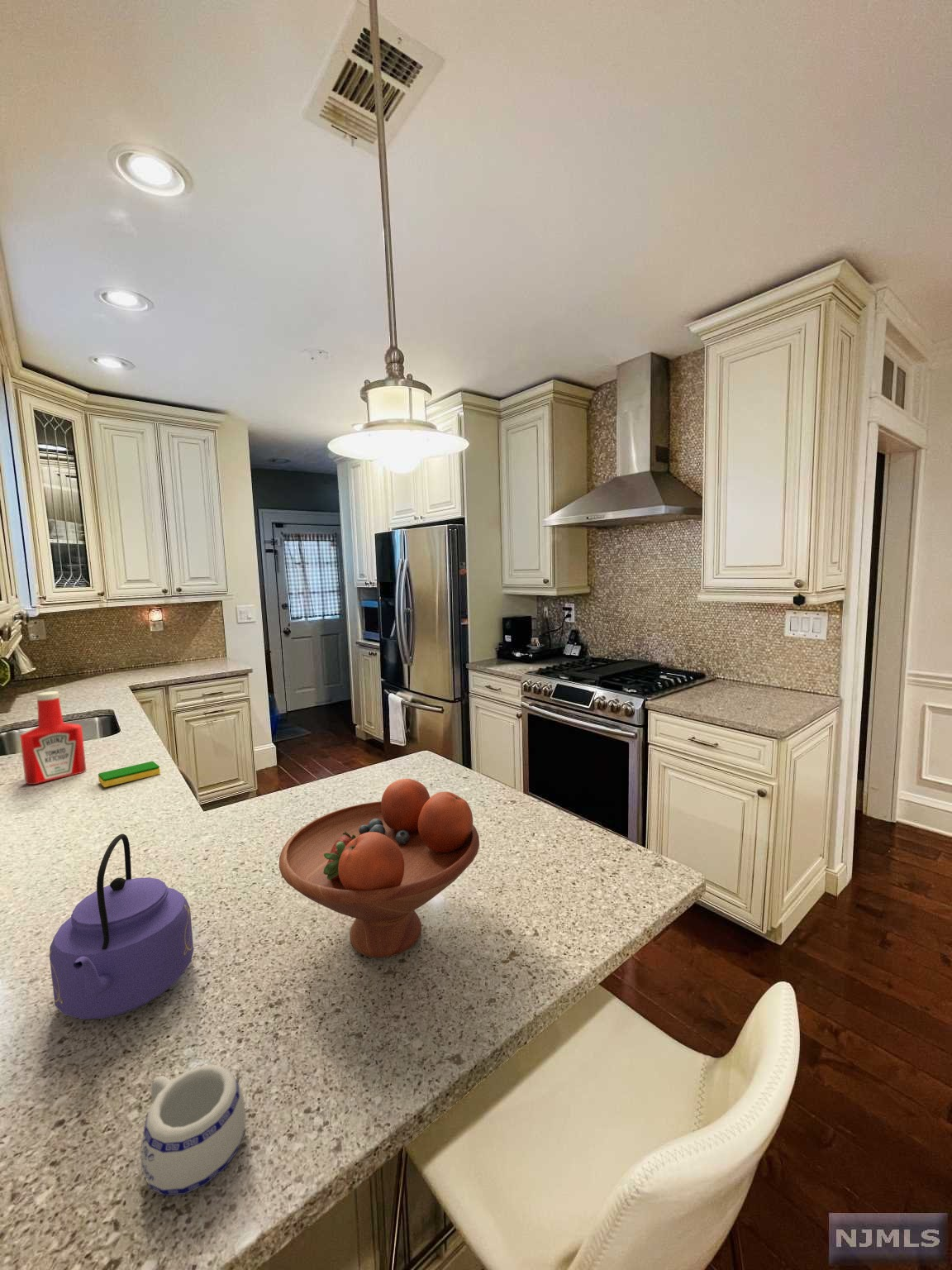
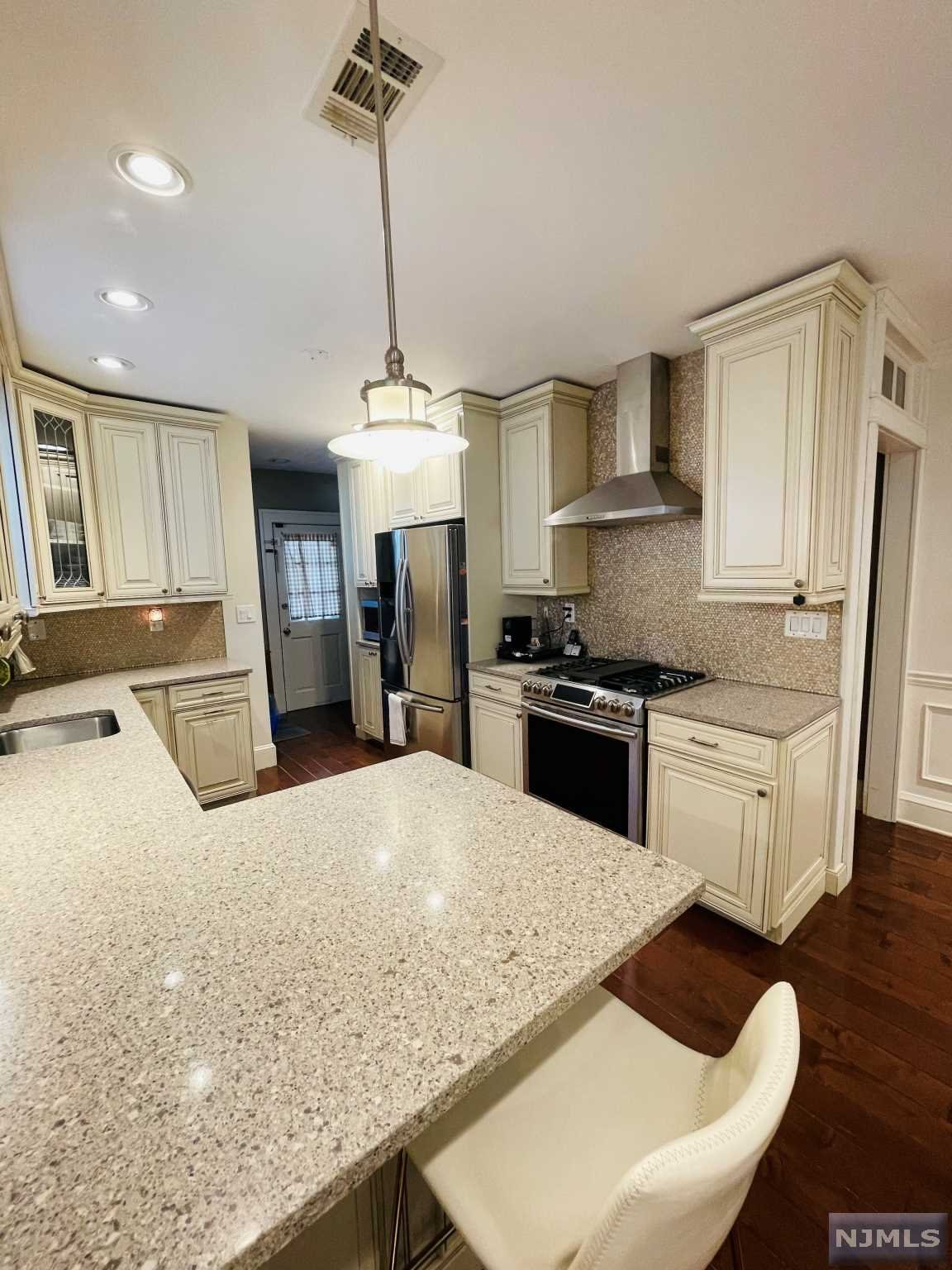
- mug (186, 1117)
- kettle (112, 927)
- soap bottle (52, 734)
- fruit bowl (383, 869)
- dish sponge (129, 773)
